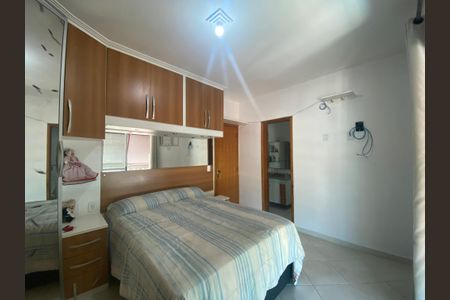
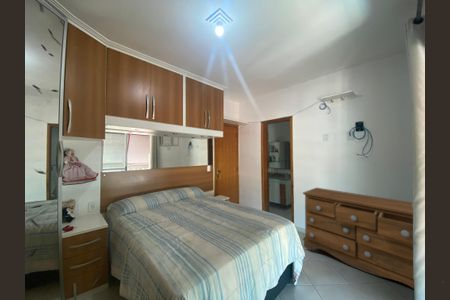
+ dresser (359, 232)
